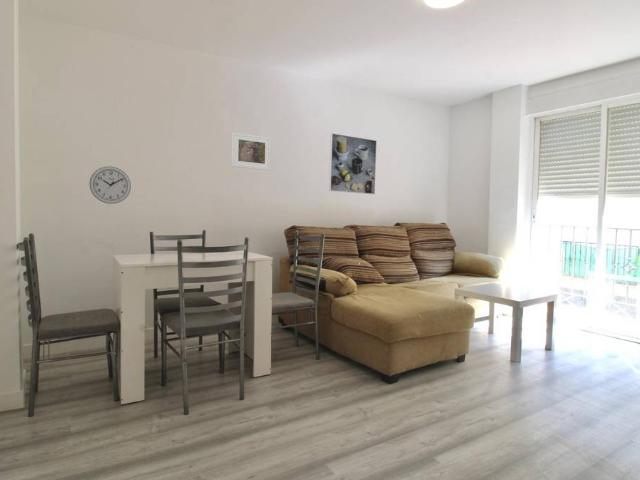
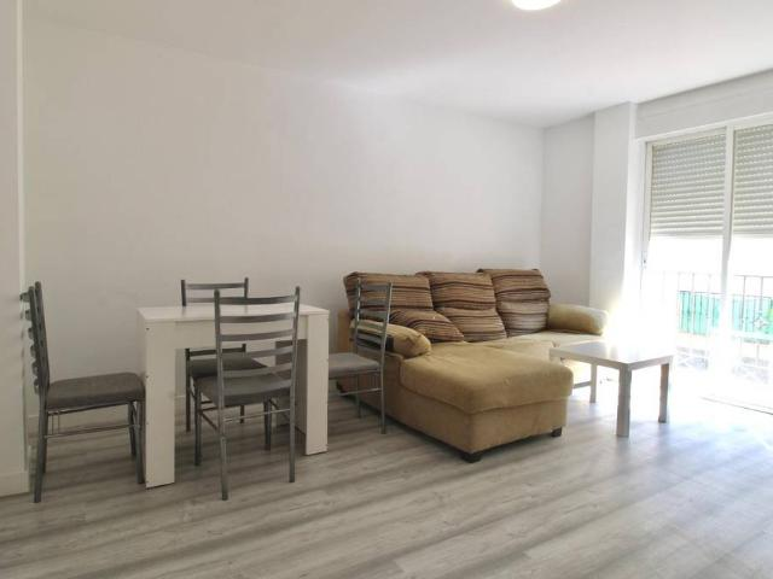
- wall clock (110, 185)
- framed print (353, 164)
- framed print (251, 151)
